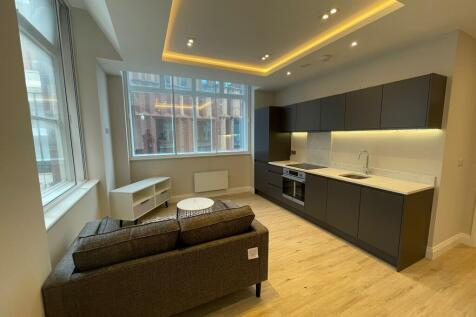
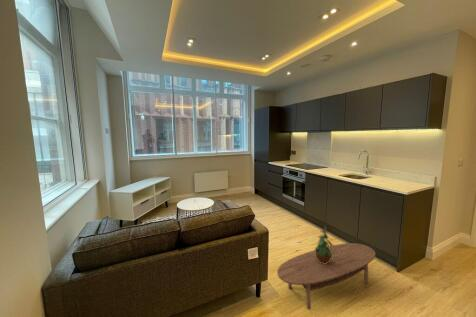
+ coffee table (329, 272)
+ potted plant (324, 244)
